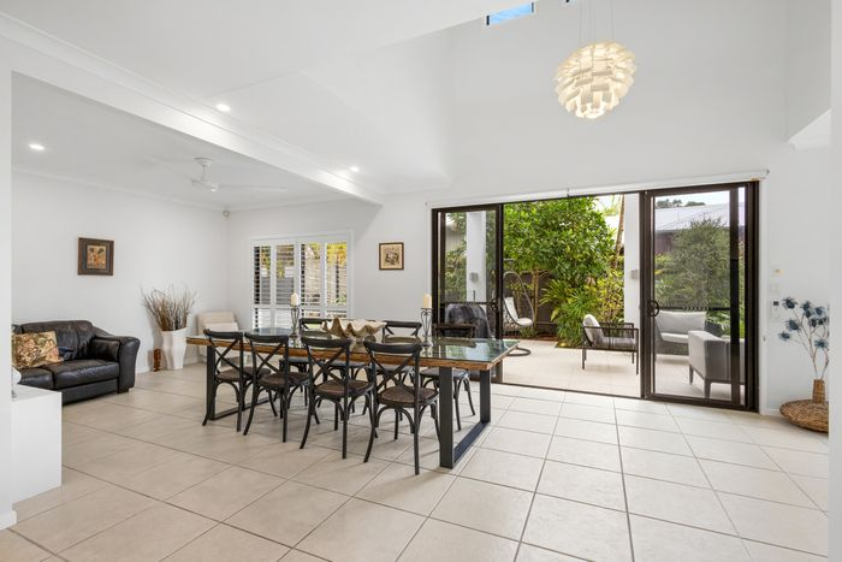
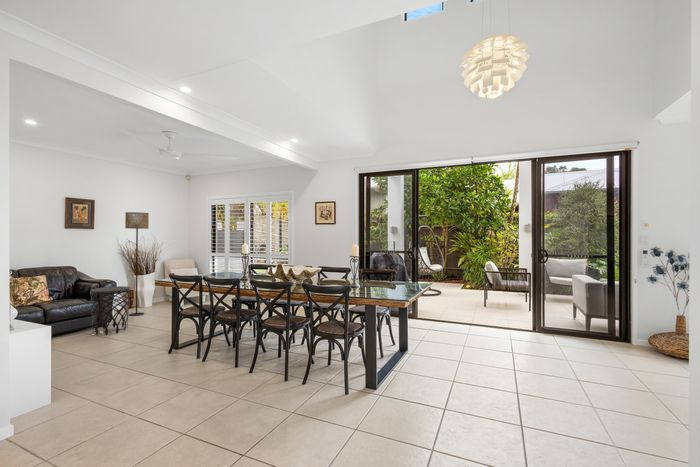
+ side table (110, 310)
+ floor lamp (136, 263)
